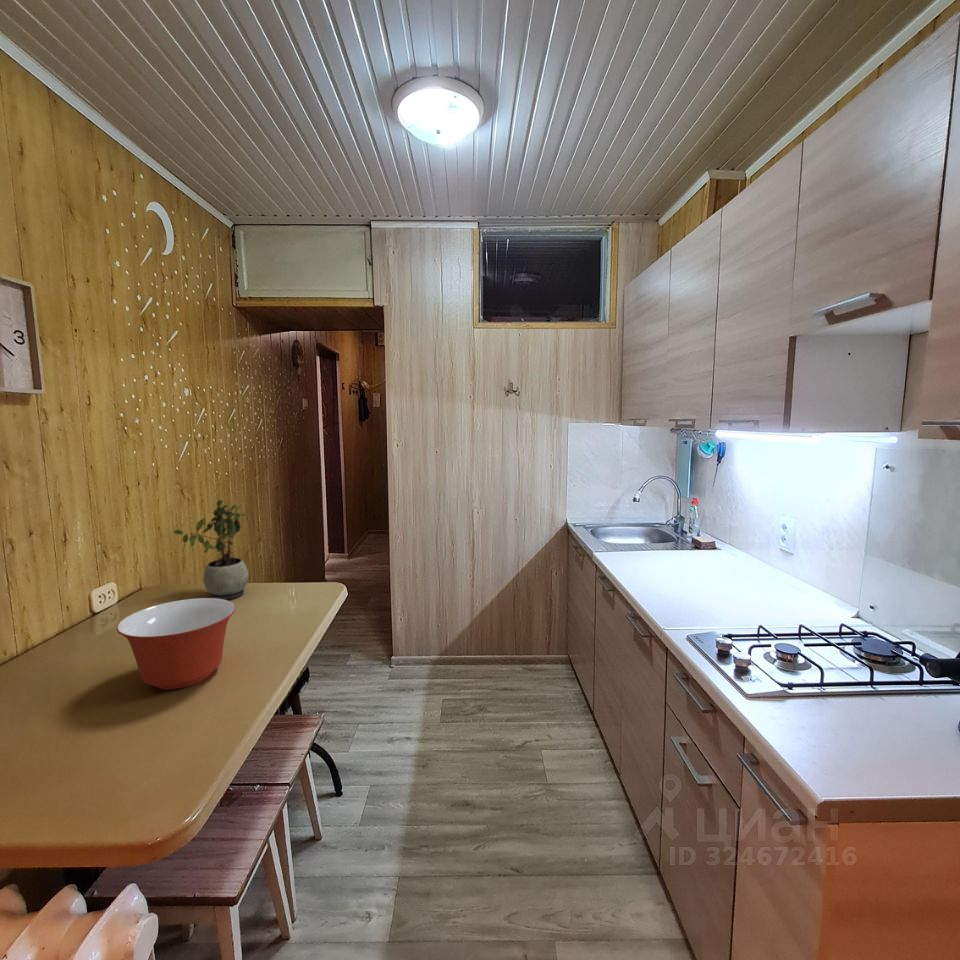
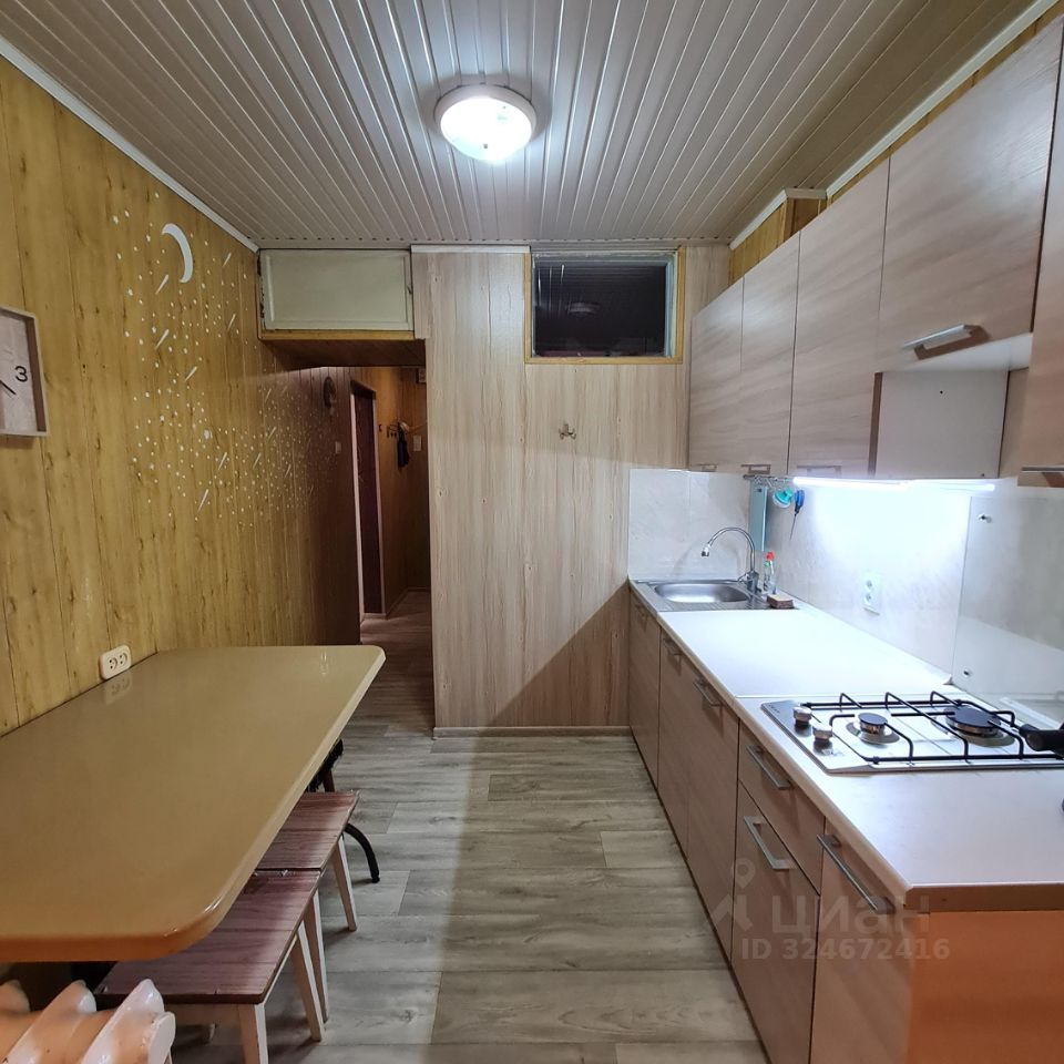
- mixing bowl (181, 645)
- potted plant (215, 549)
